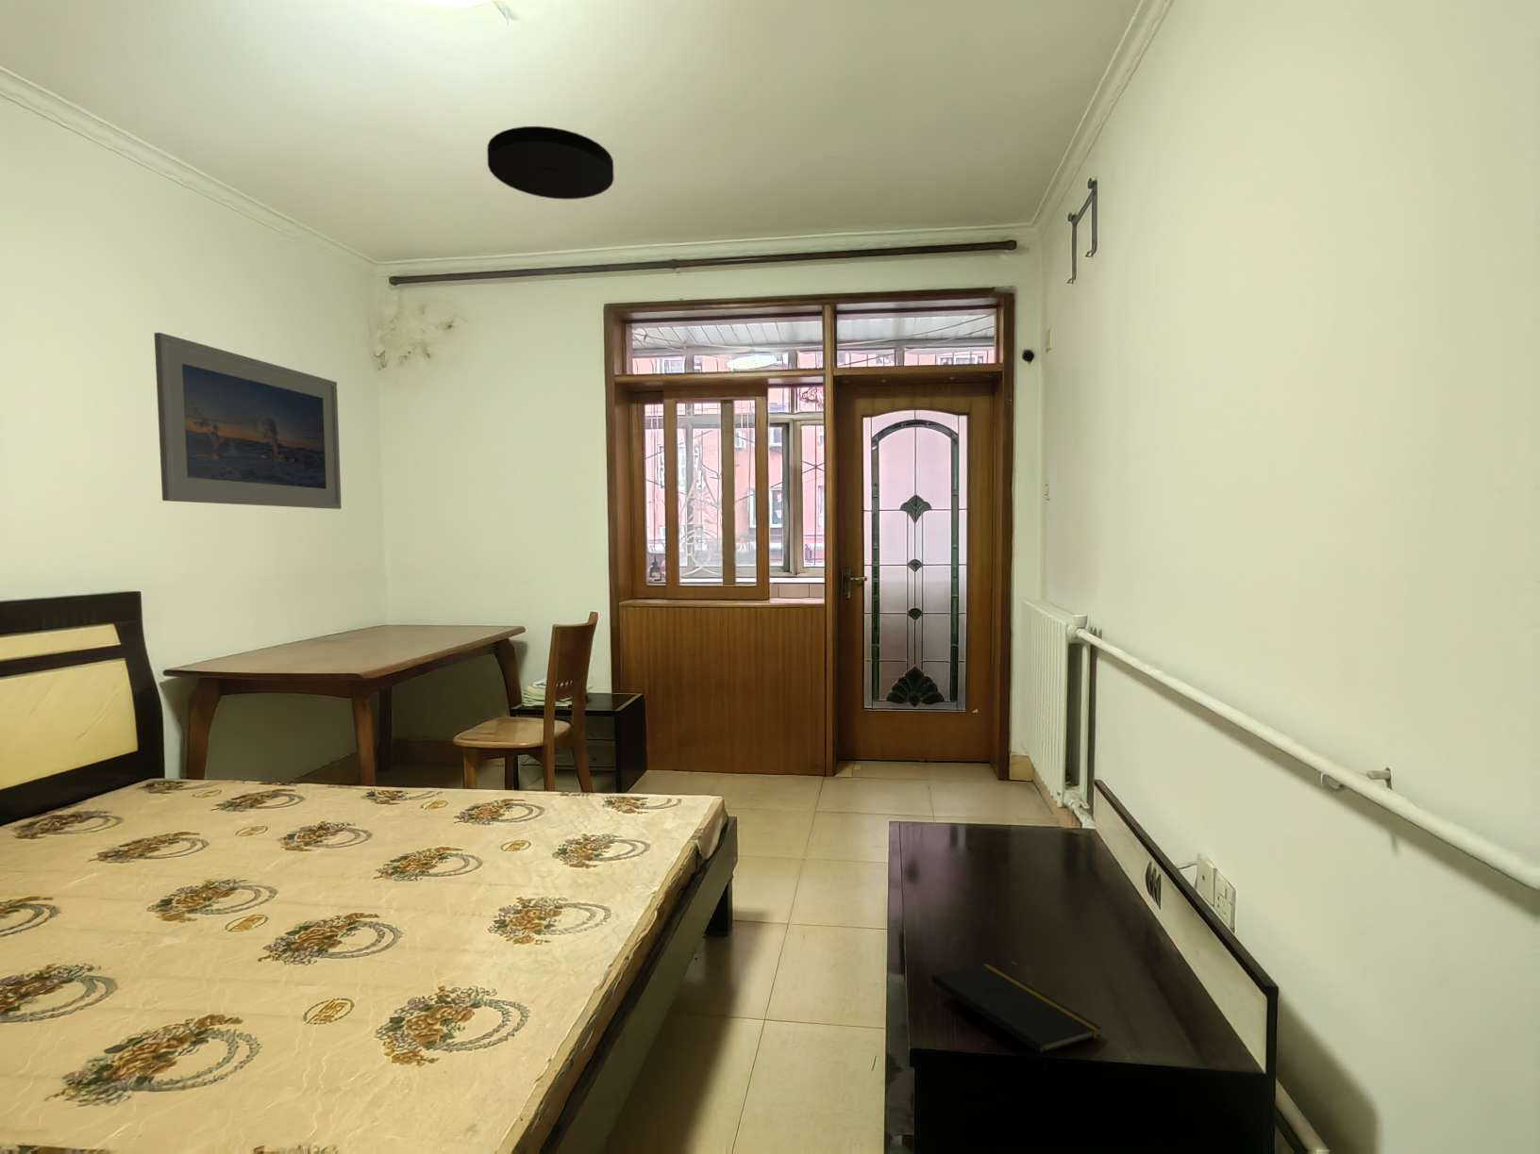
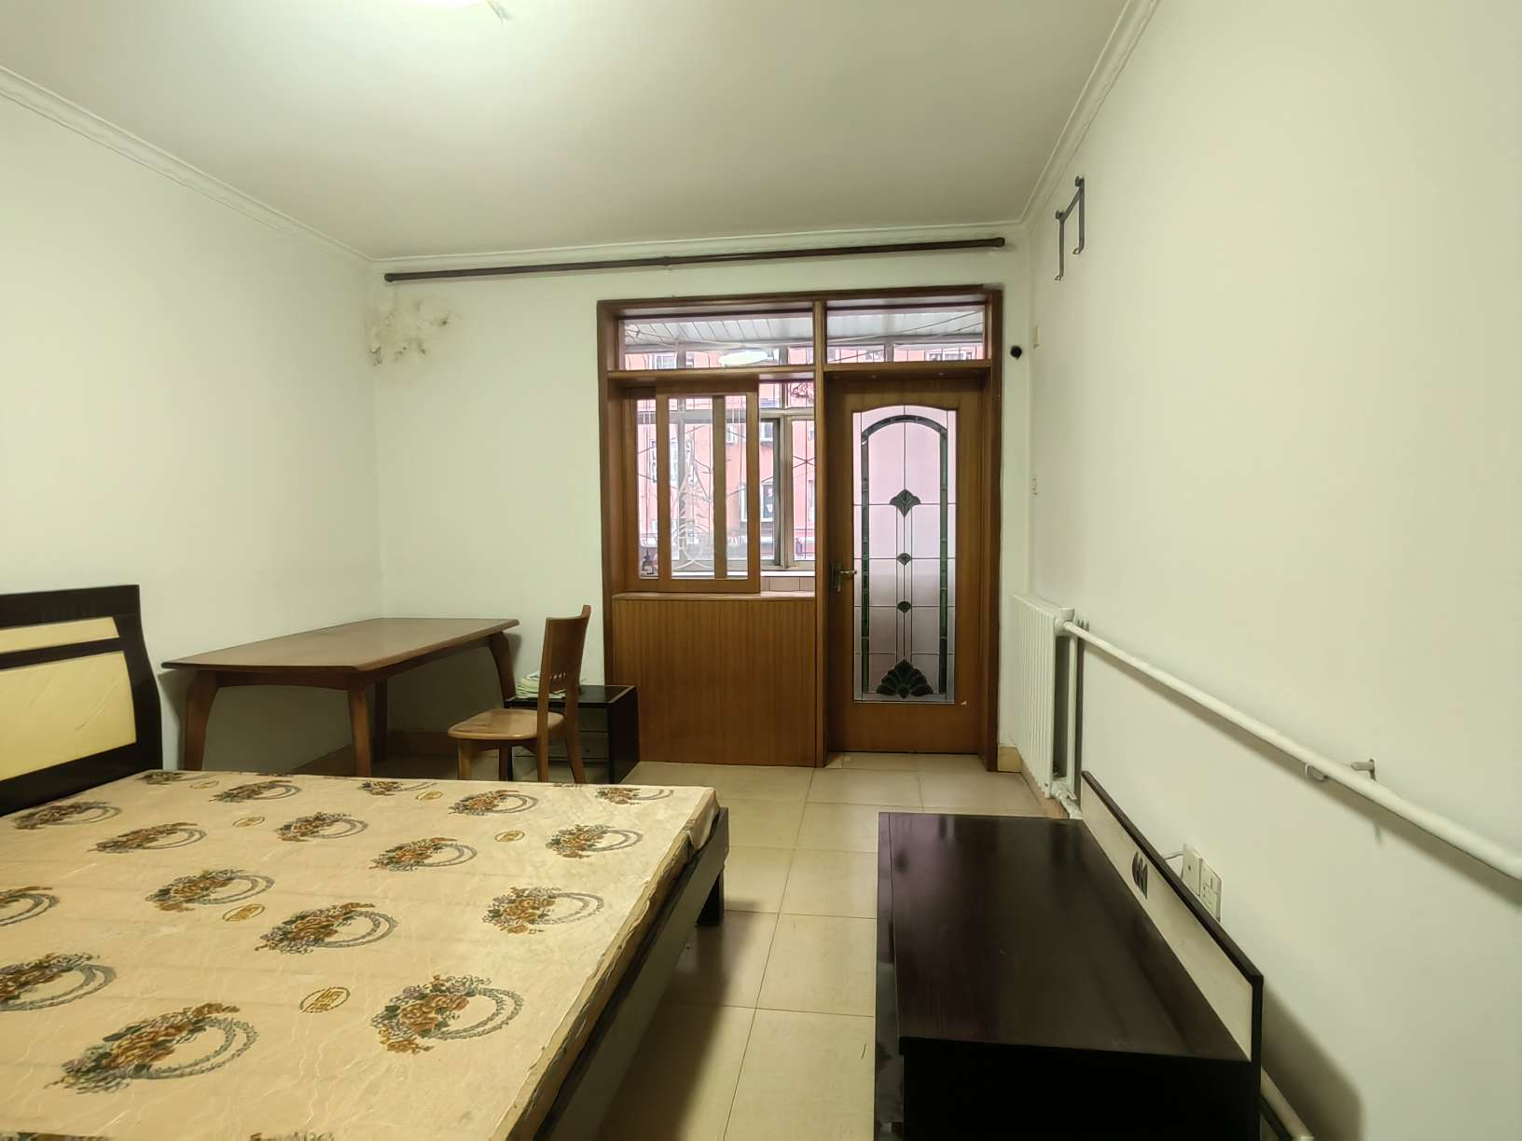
- notepad (1013, 1004)
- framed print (261, 433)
- ceiling light (551, 165)
